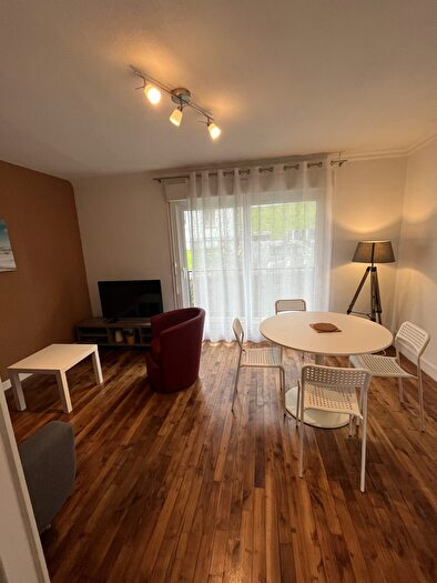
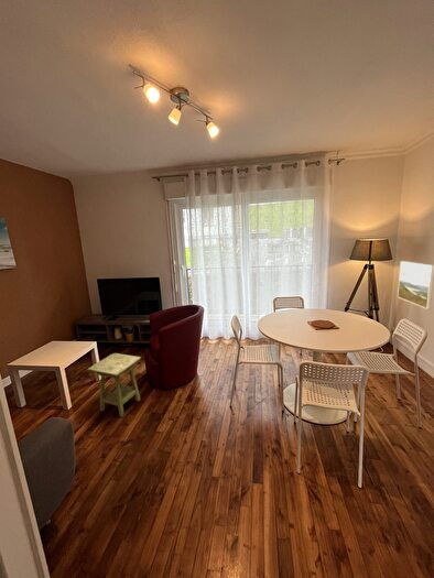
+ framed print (414, 283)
+ side table (117, 384)
